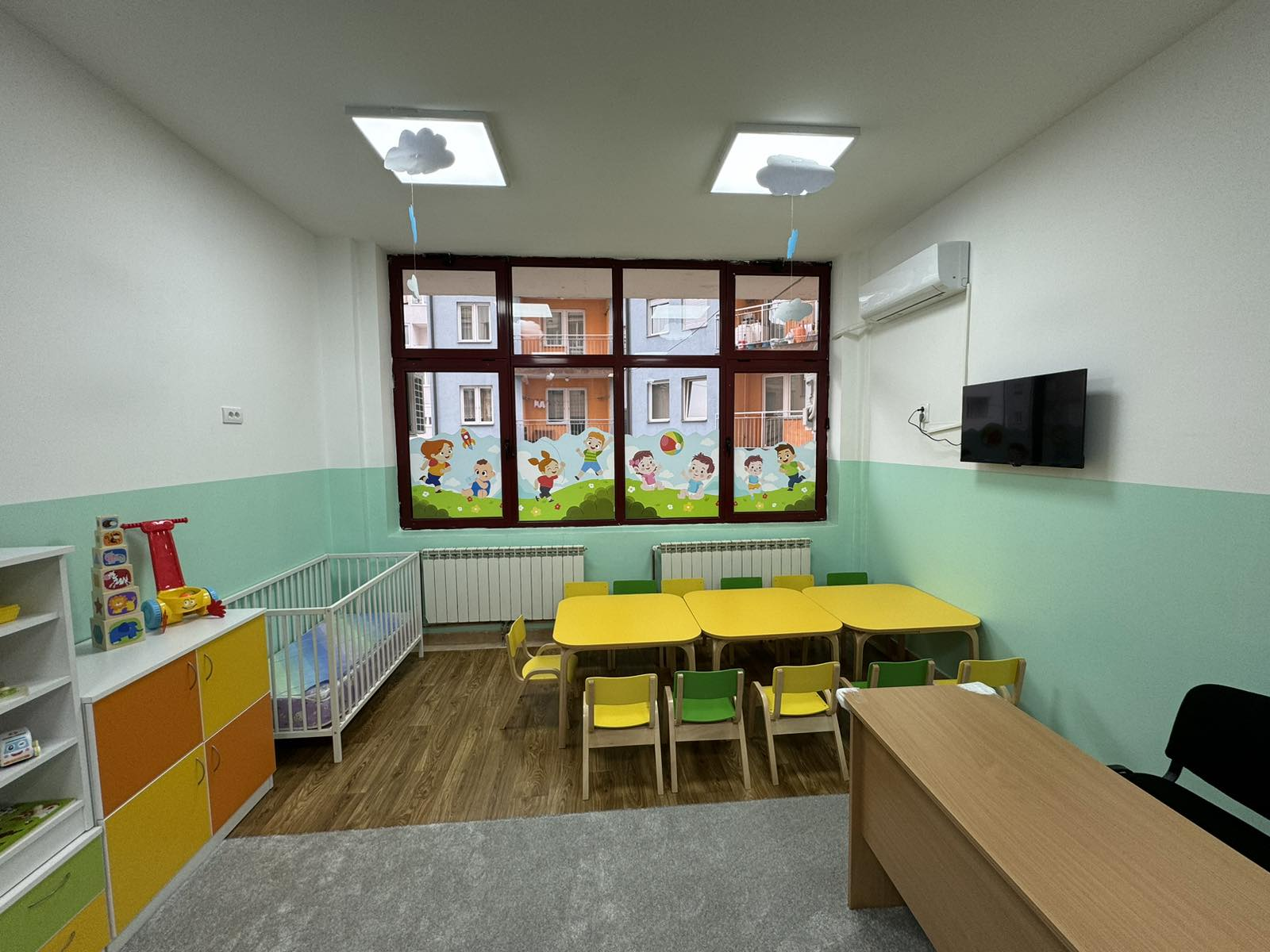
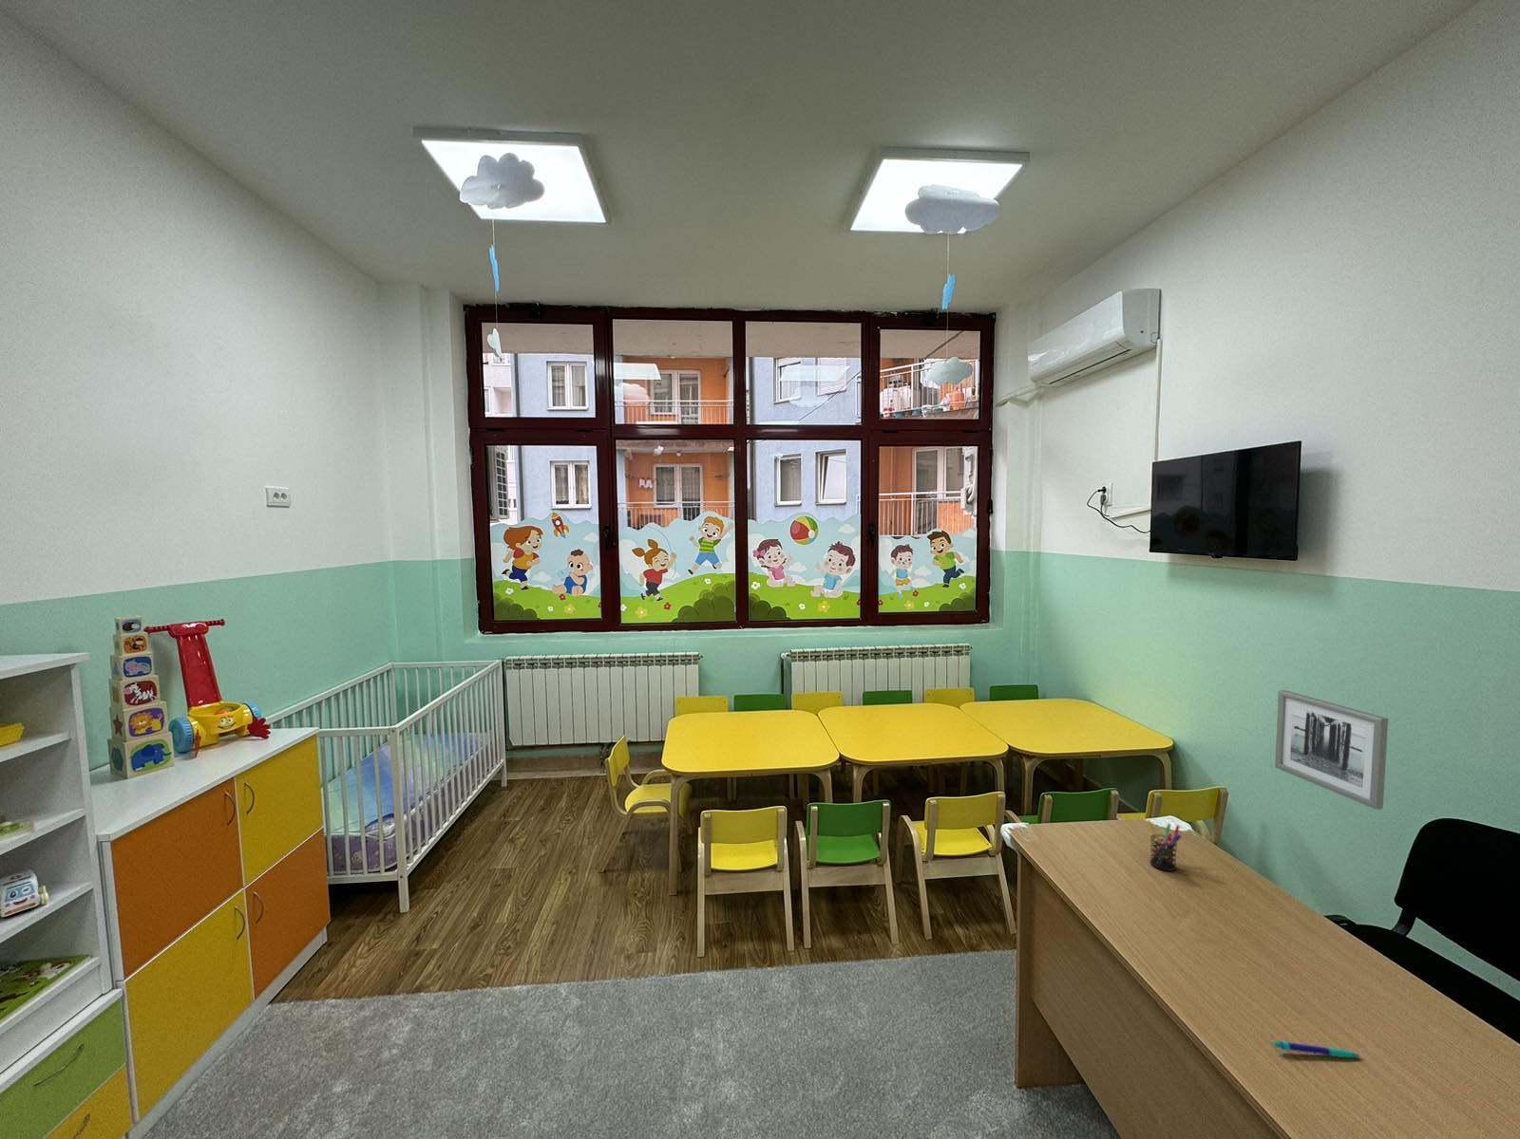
+ pen (1318, 1049)
+ pen holder (1166, 842)
+ wall art (1326, 744)
